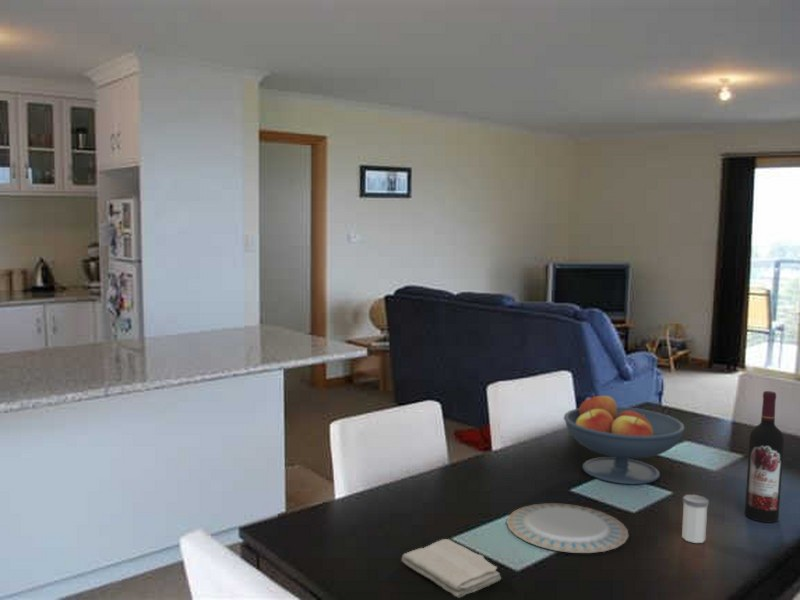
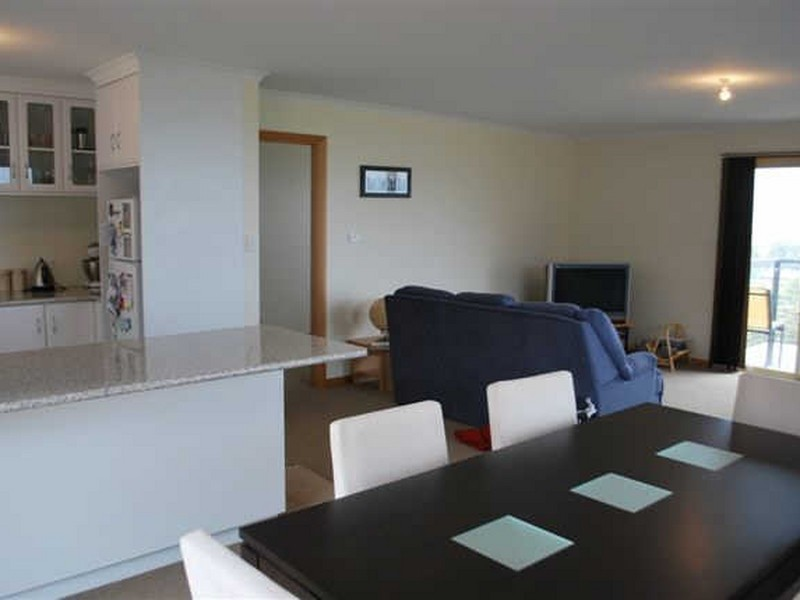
- fruit bowl (622, 436)
- chinaware (566, 523)
- wine bottle (765, 454)
- washcloth (450, 565)
- salt shaker (694, 518)
